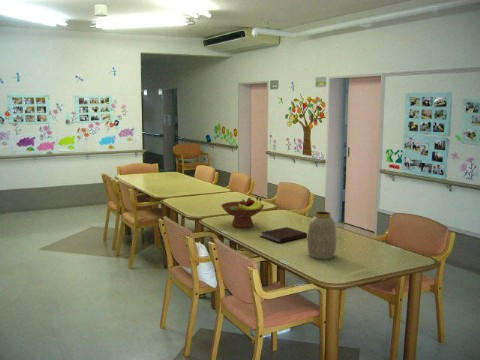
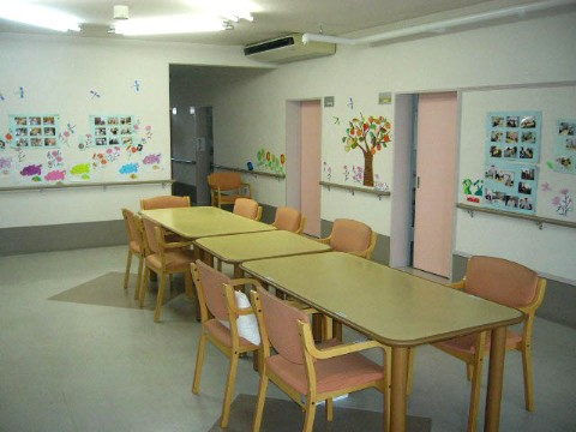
- fruit bowl (242, 211)
- notebook (283, 234)
- vase (322, 234)
